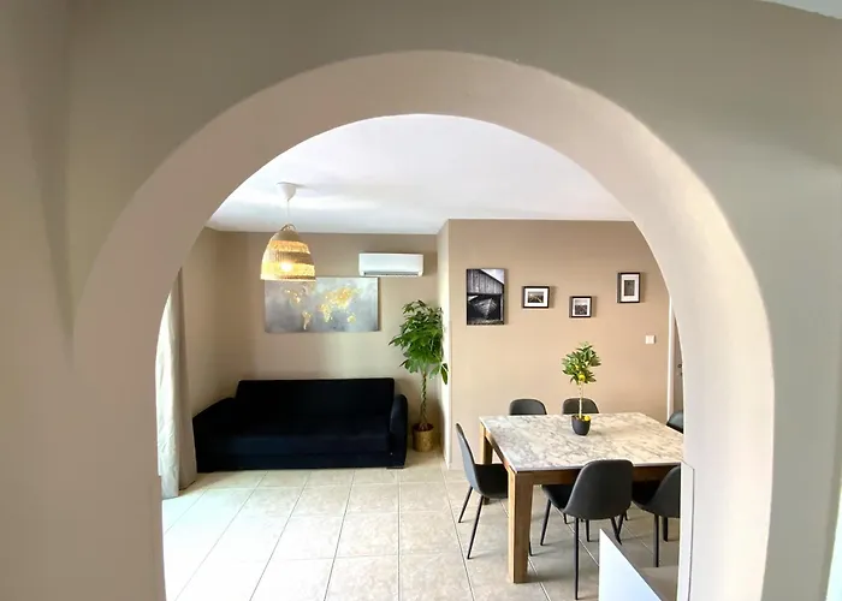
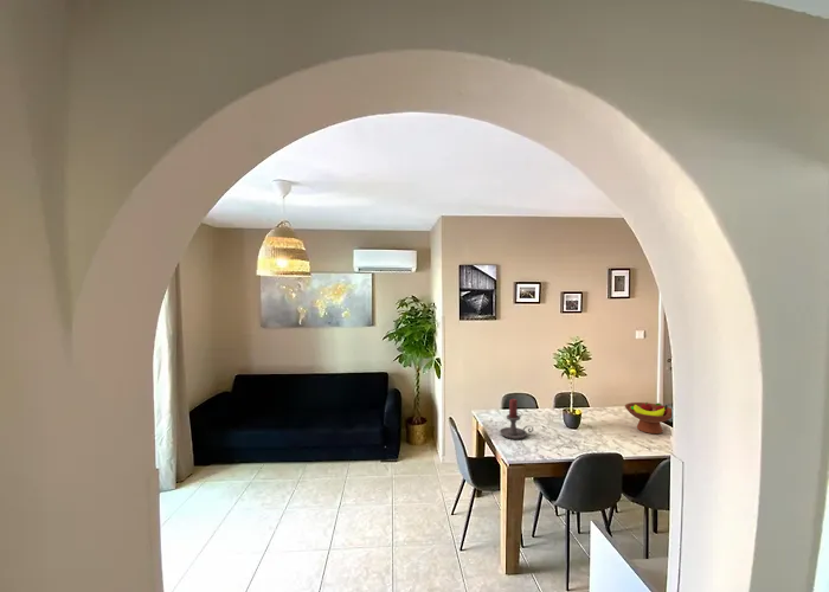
+ candle holder (516, 417)
+ fruit bowl (649, 414)
